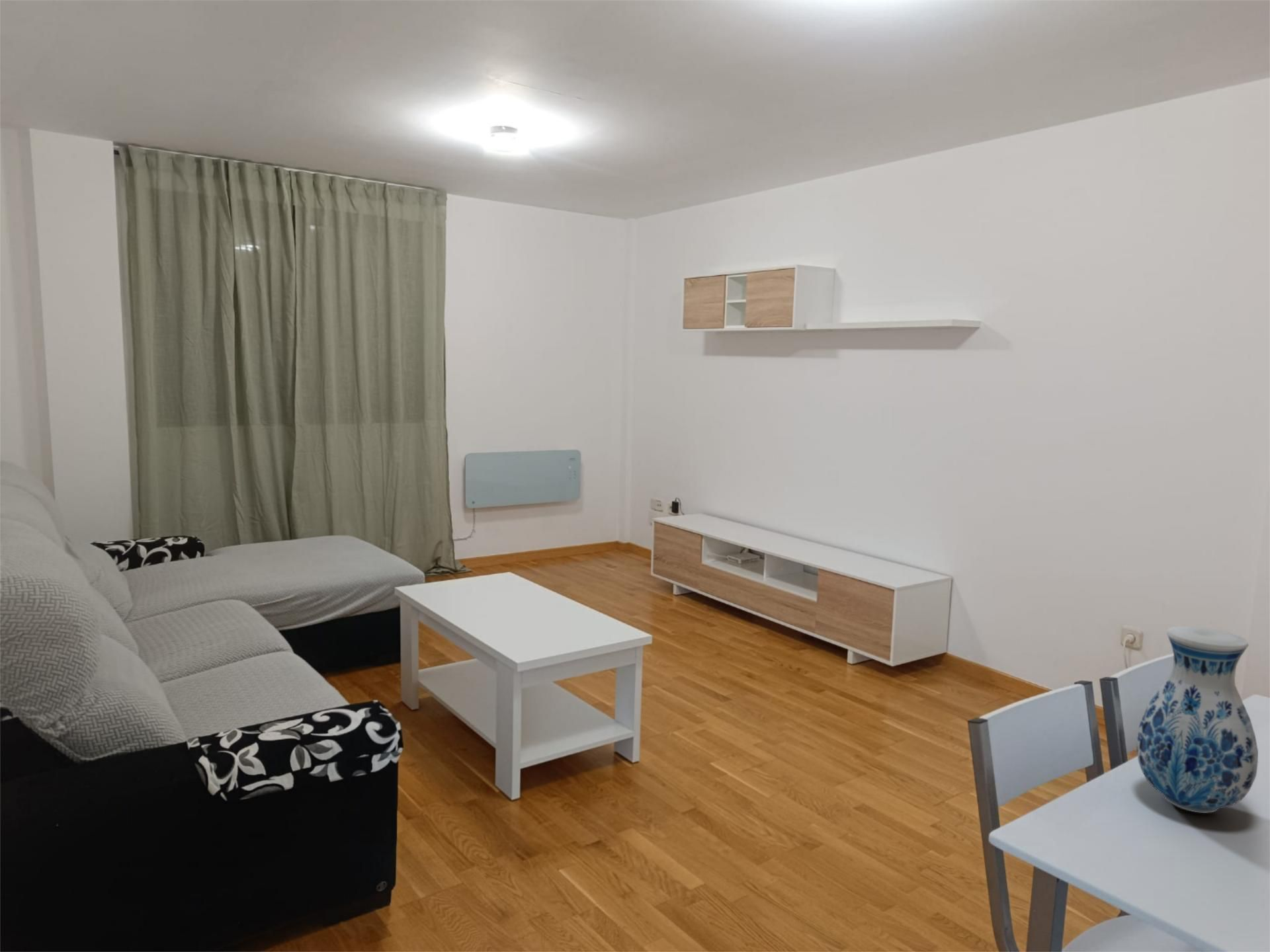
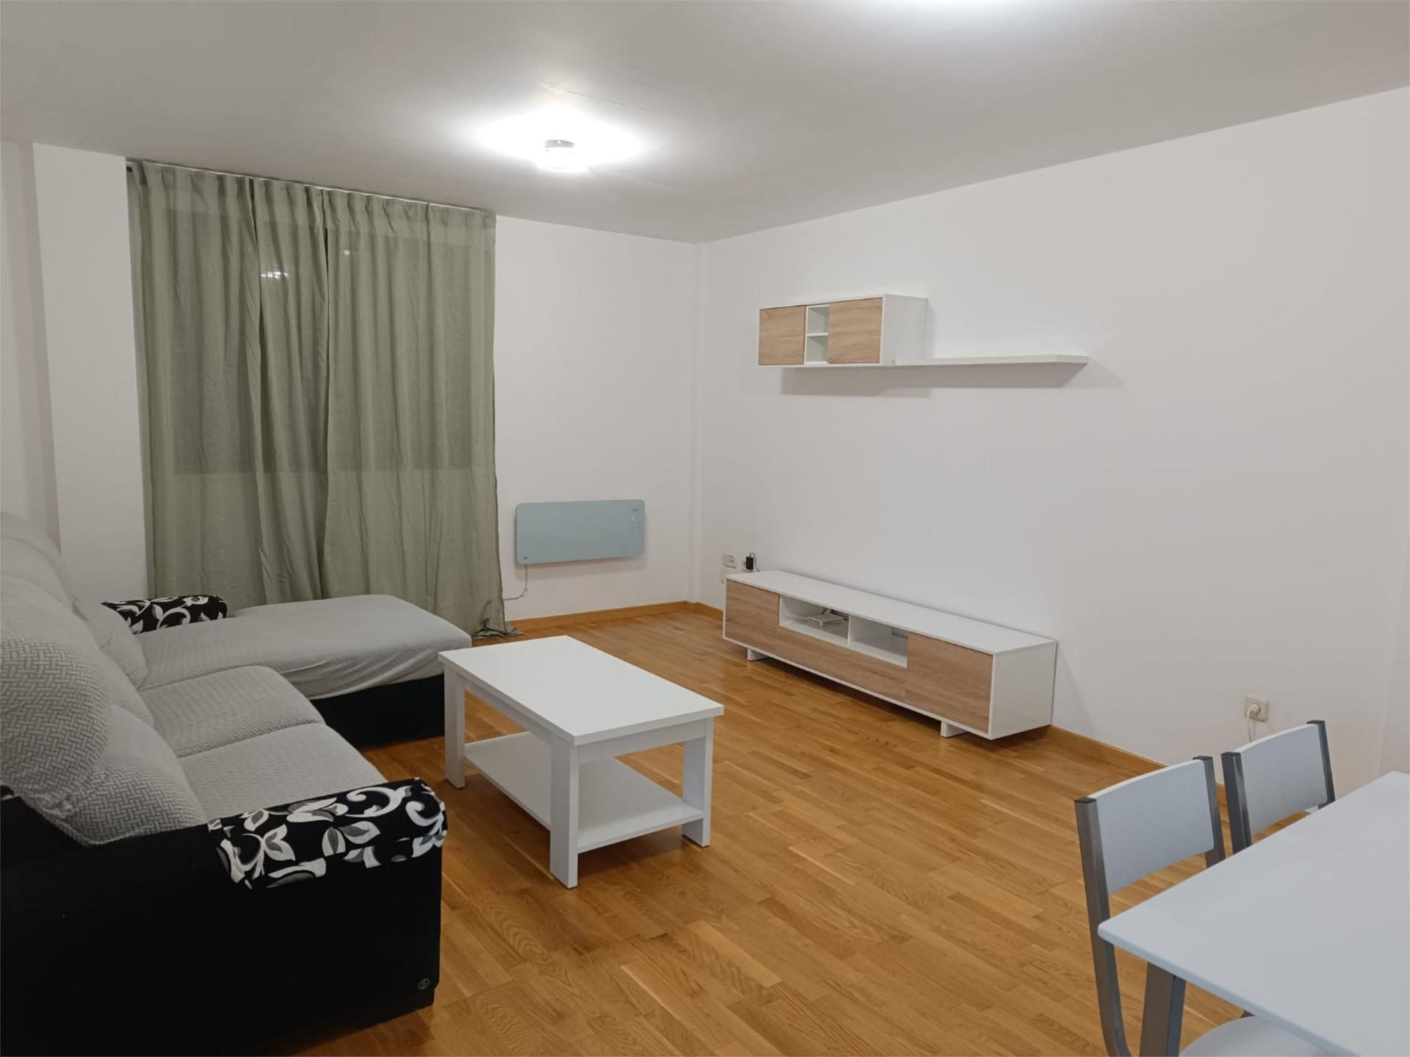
- vase (1198, 721)
